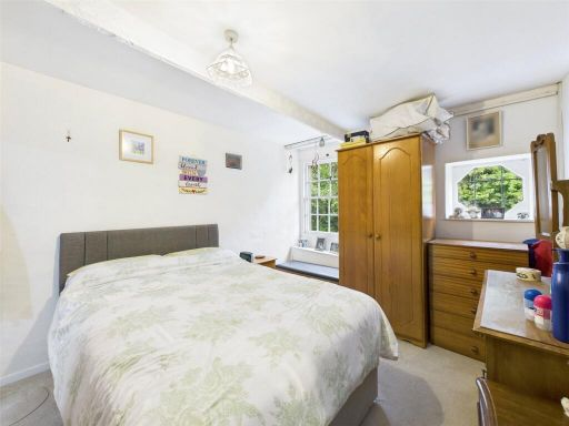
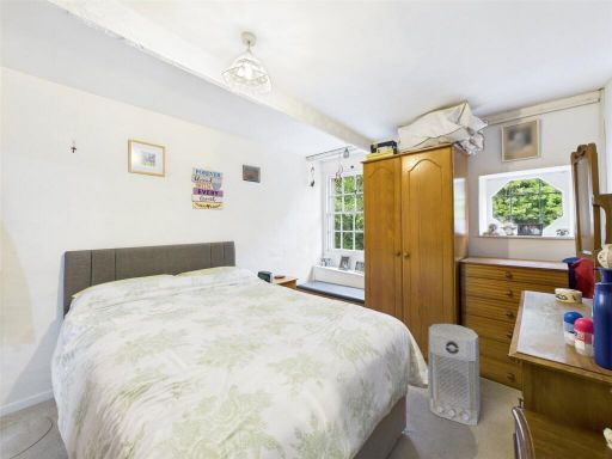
+ air purifier (452, 368)
